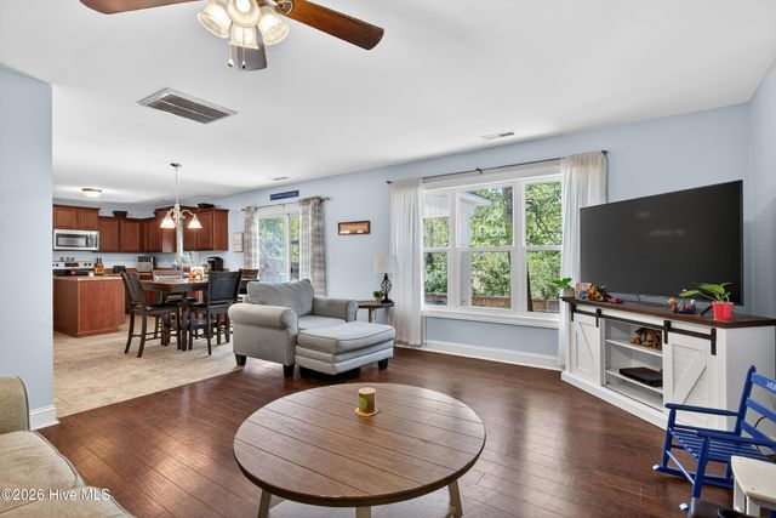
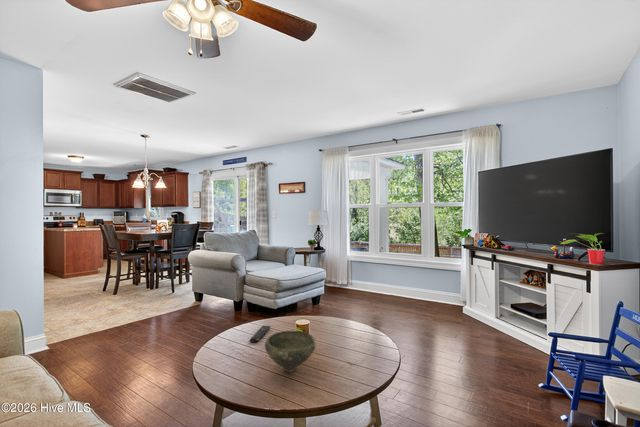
+ bowl (290, 354)
+ remote control (260, 333)
